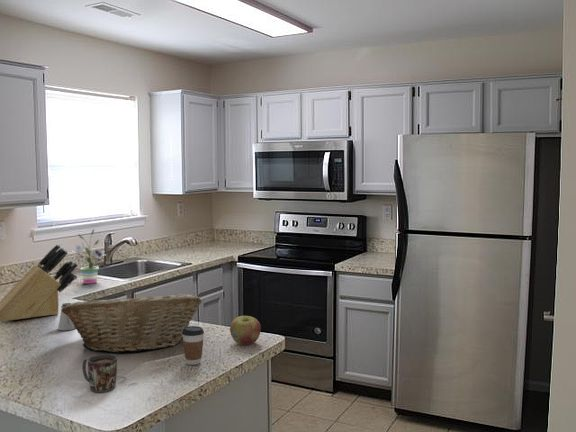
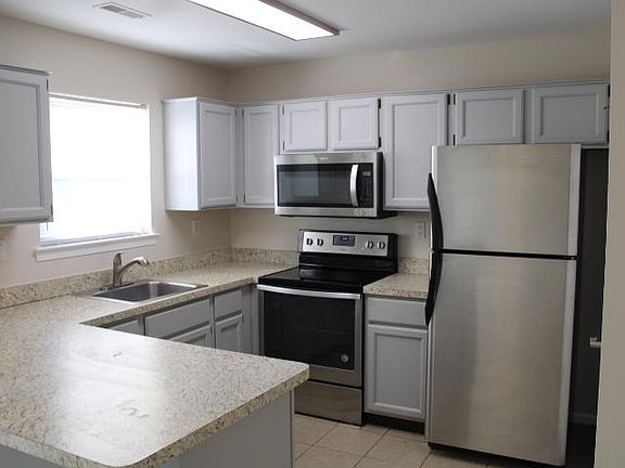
- fruit basket (133, 315)
- coffee cup (193, 345)
- apple (245, 330)
- saltshaker (67, 316)
- potted plant (89, 256)
- mug (98, 372)
- knife block (35, 280)
